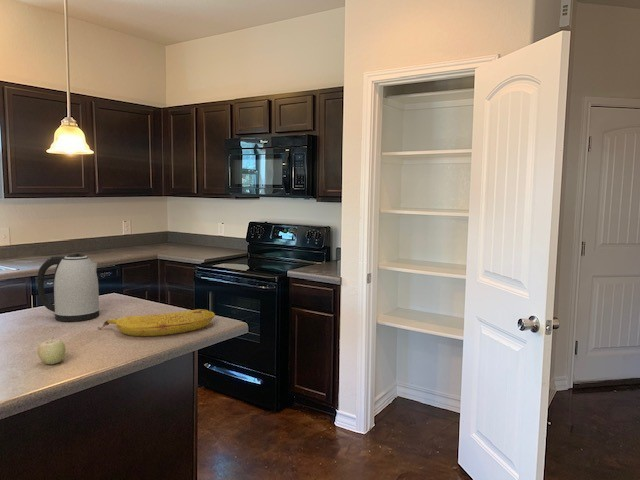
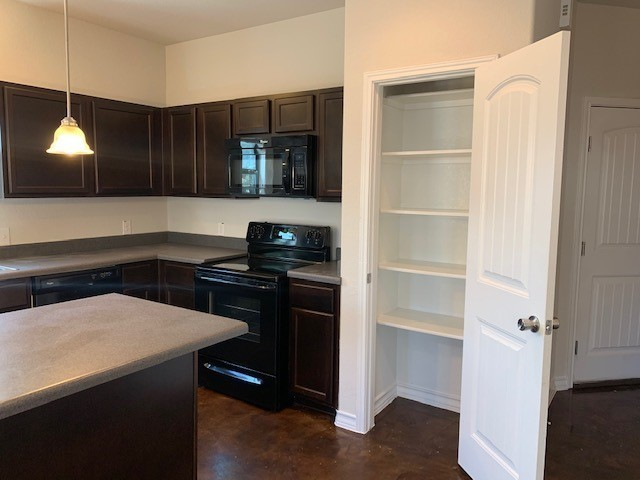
- fruit (159, 320)
- fruit (51, 349)
- kettle (68, 285)
